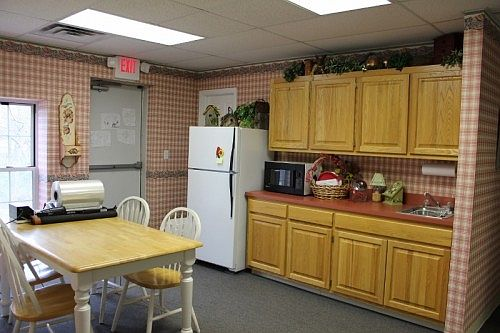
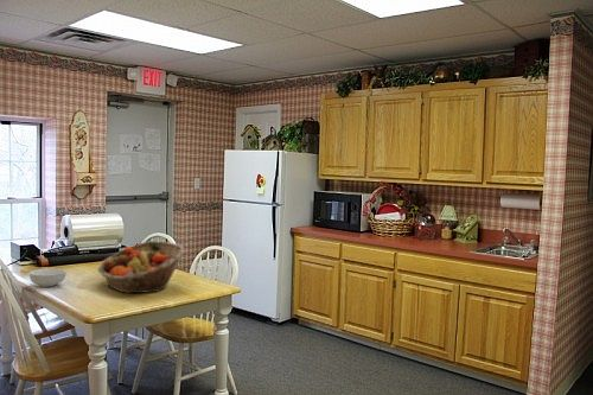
+ fruit basket (141, 265)
+ cereal bowl (47, 278)
